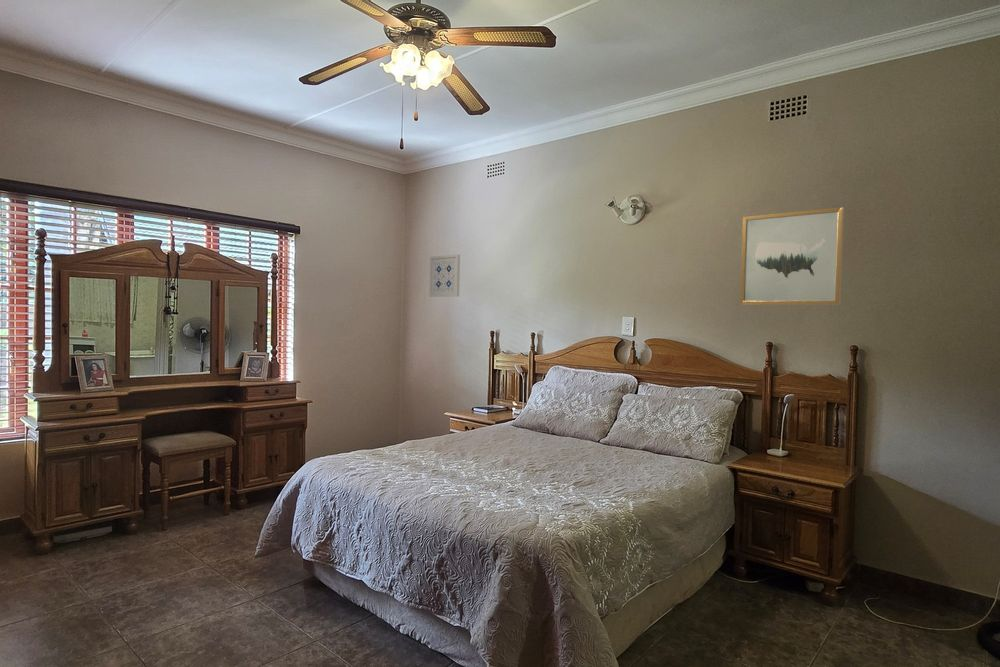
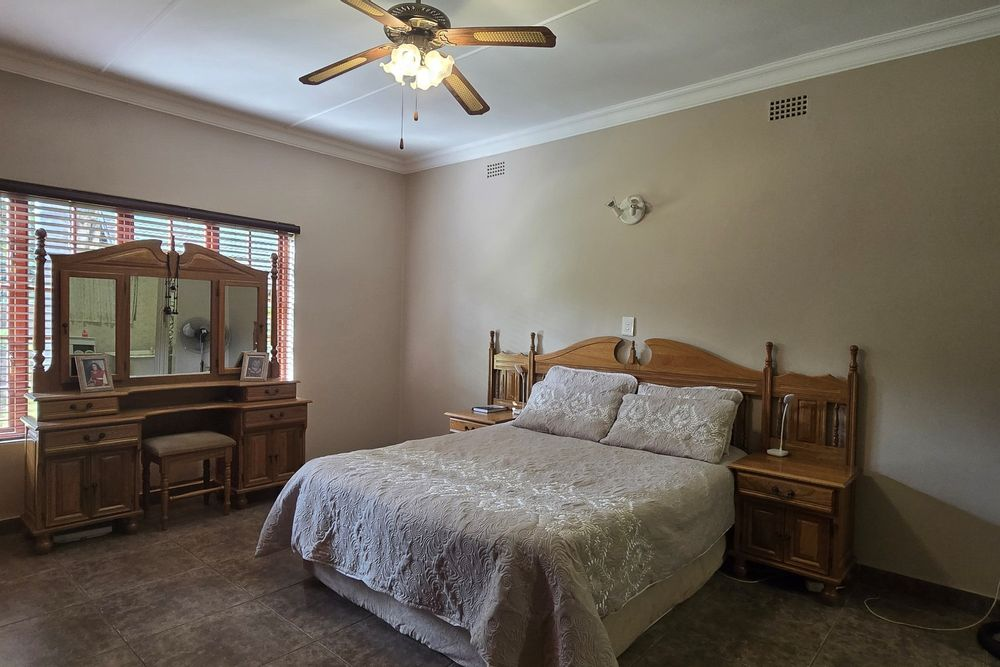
- wall art (789, 258)
- wall art (444, 276)
